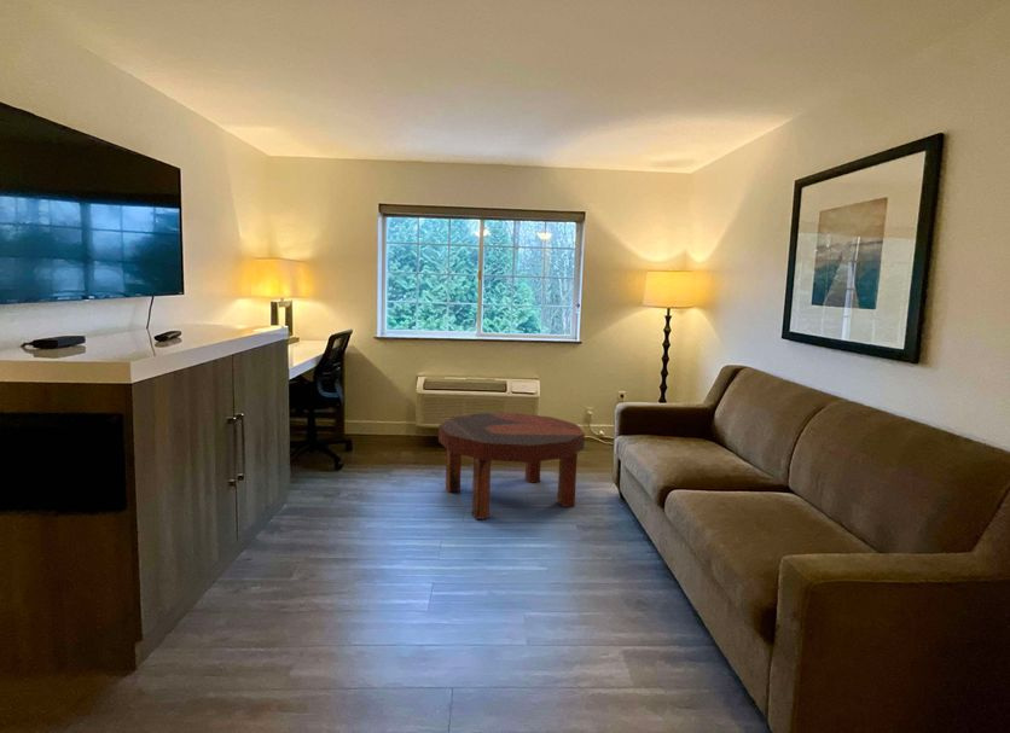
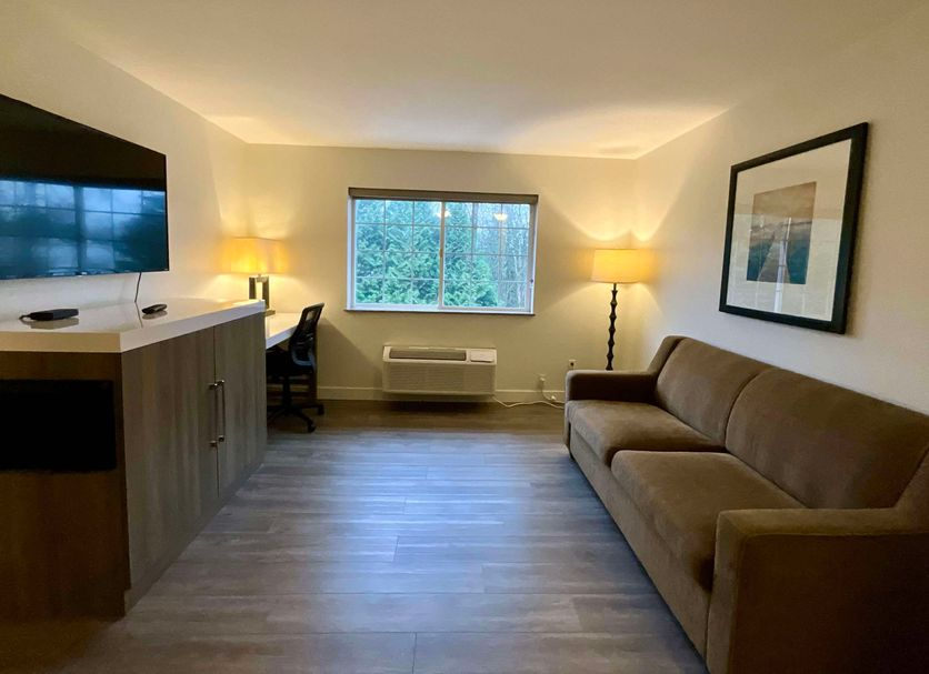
- coffee table (511, 460)
